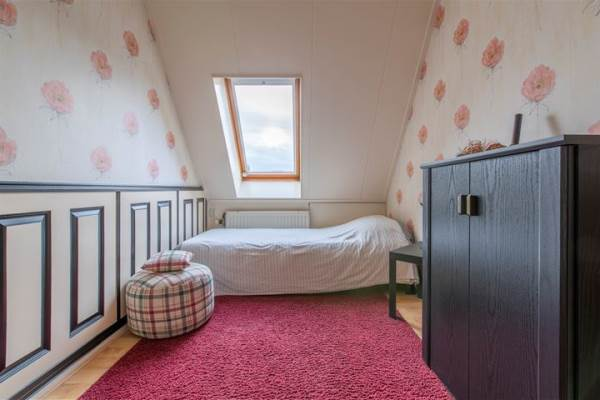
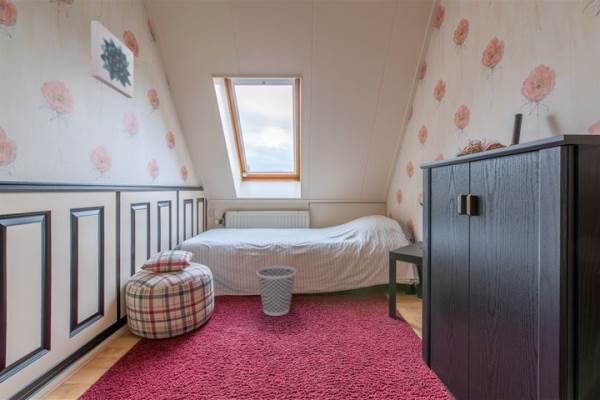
+ wastebasket (276, 290)
+ wall art (114, 63)
